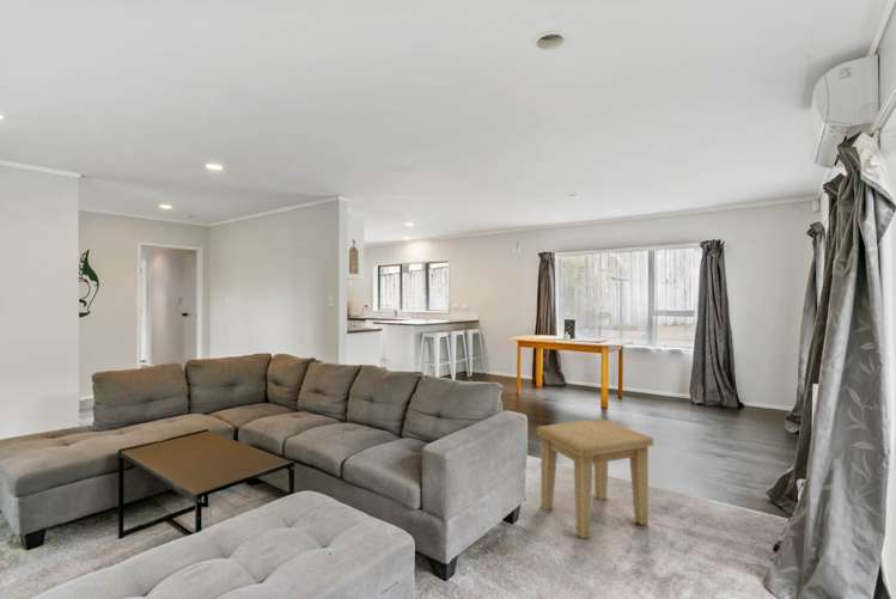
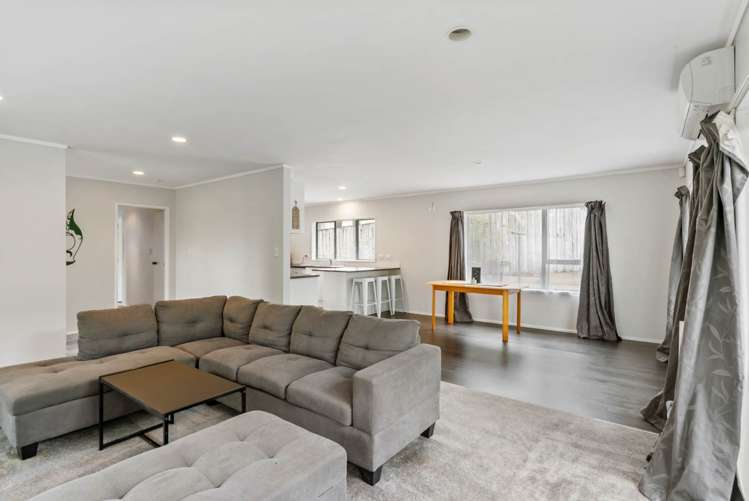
- side table (591, 472)
